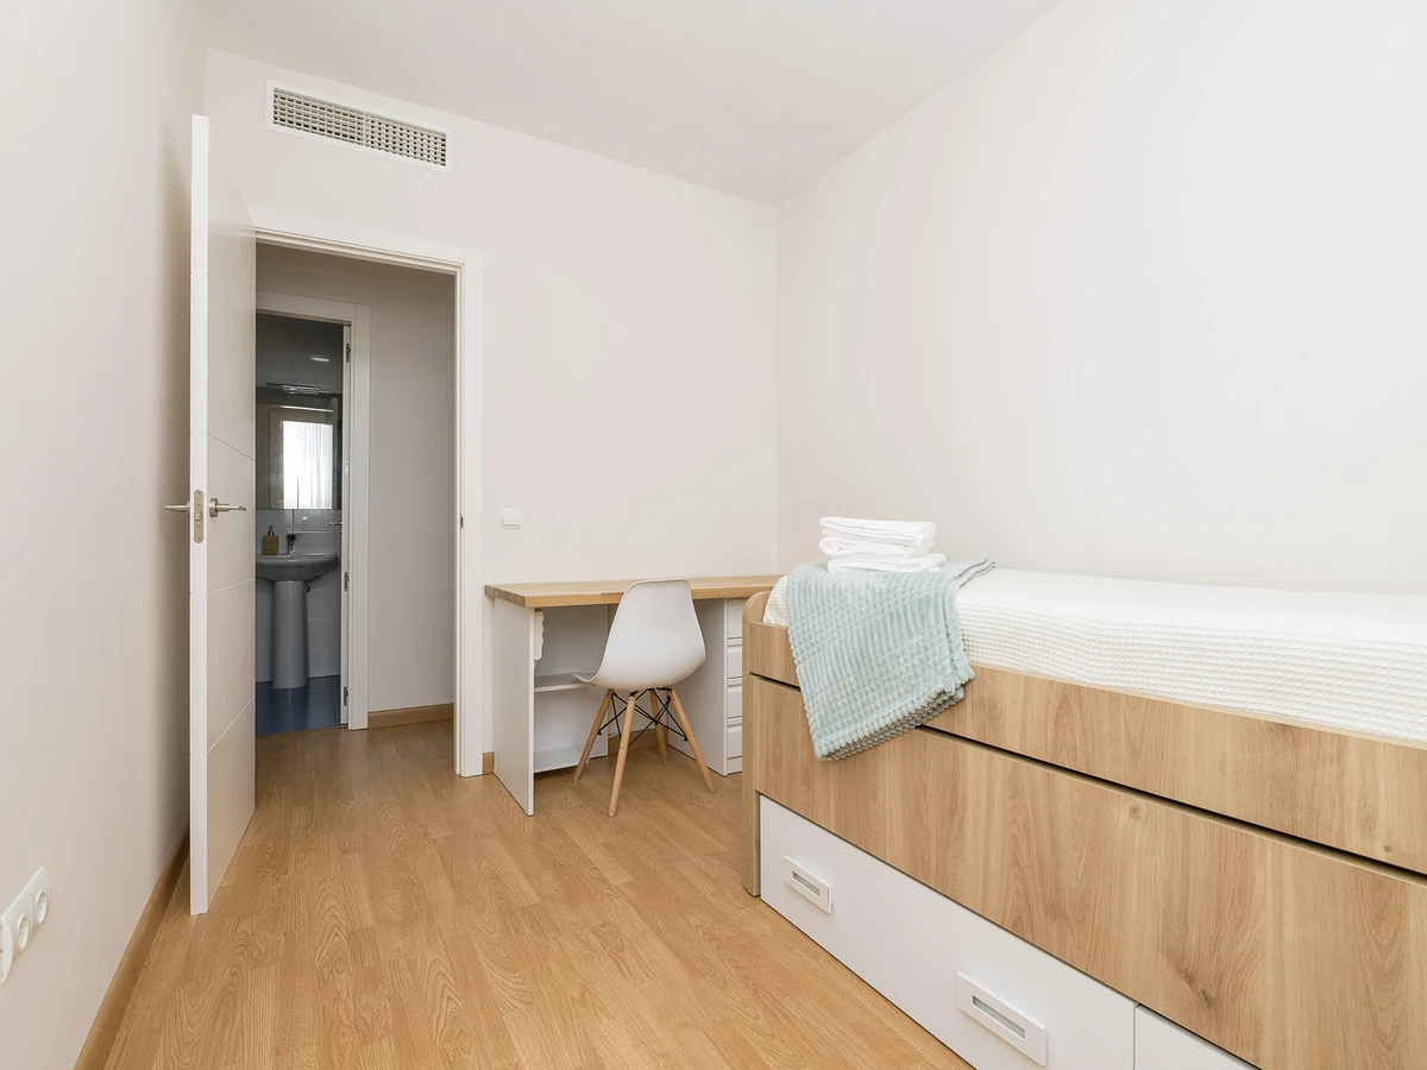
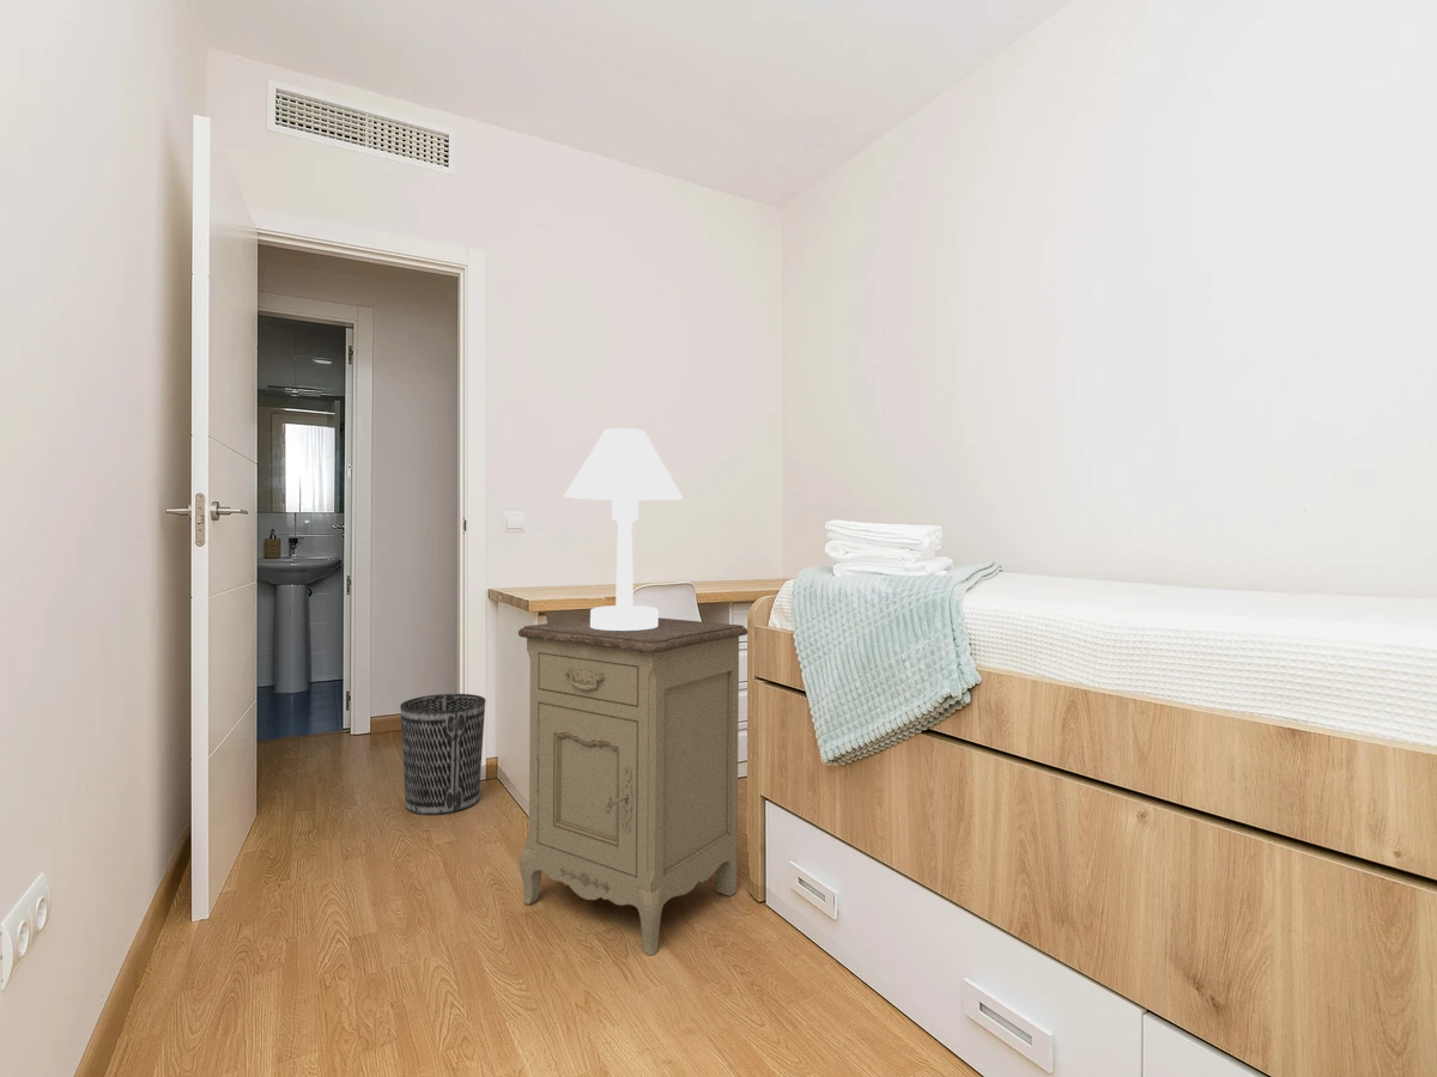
+ wastebasket (443, 752)
+ lamp (624, 528)
+ nightstand (624, 765)
